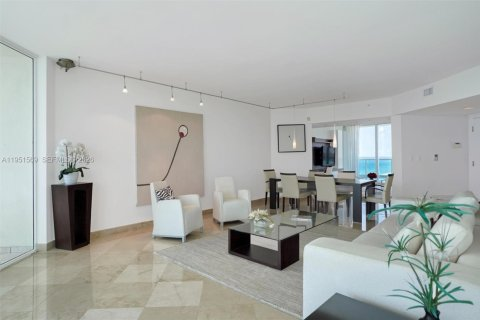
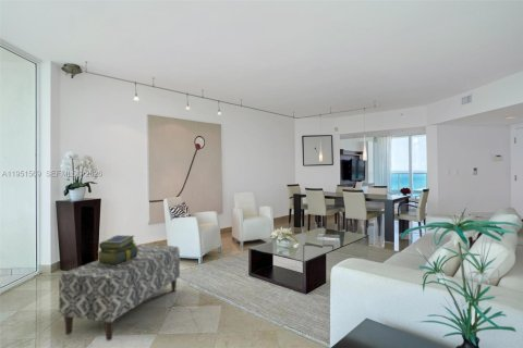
+ stack of books (118, 249)
+ bench (129, 283)
